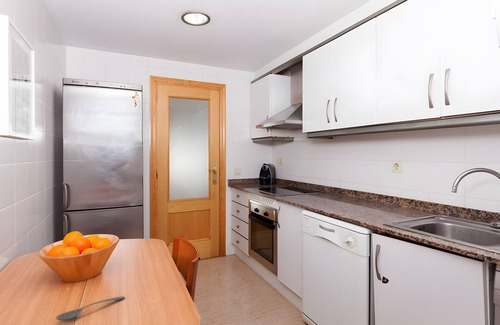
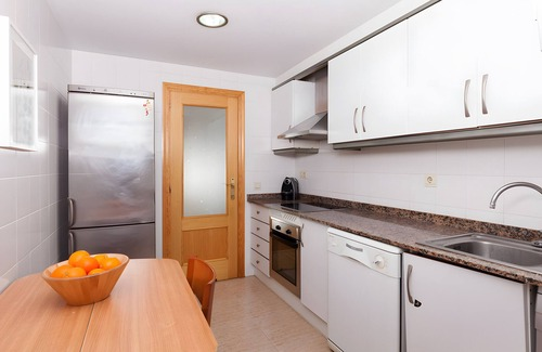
- soupspoon (92, 304)
